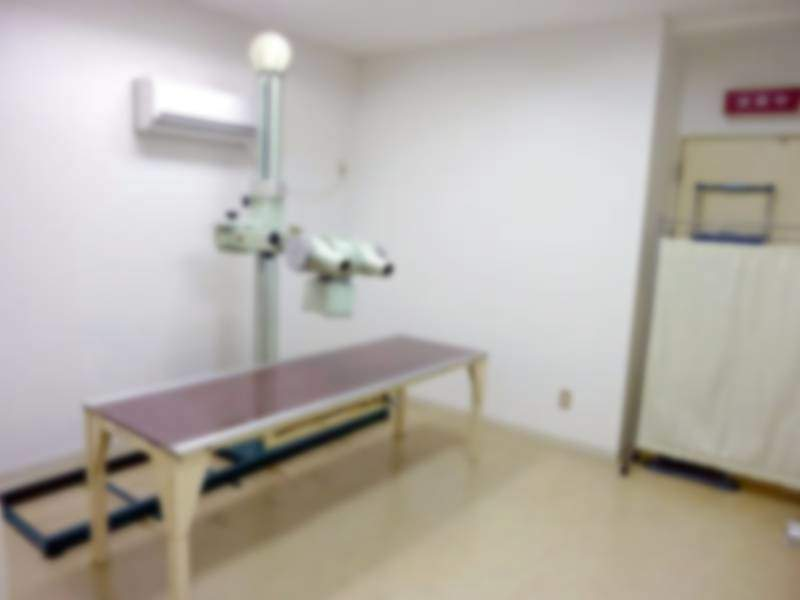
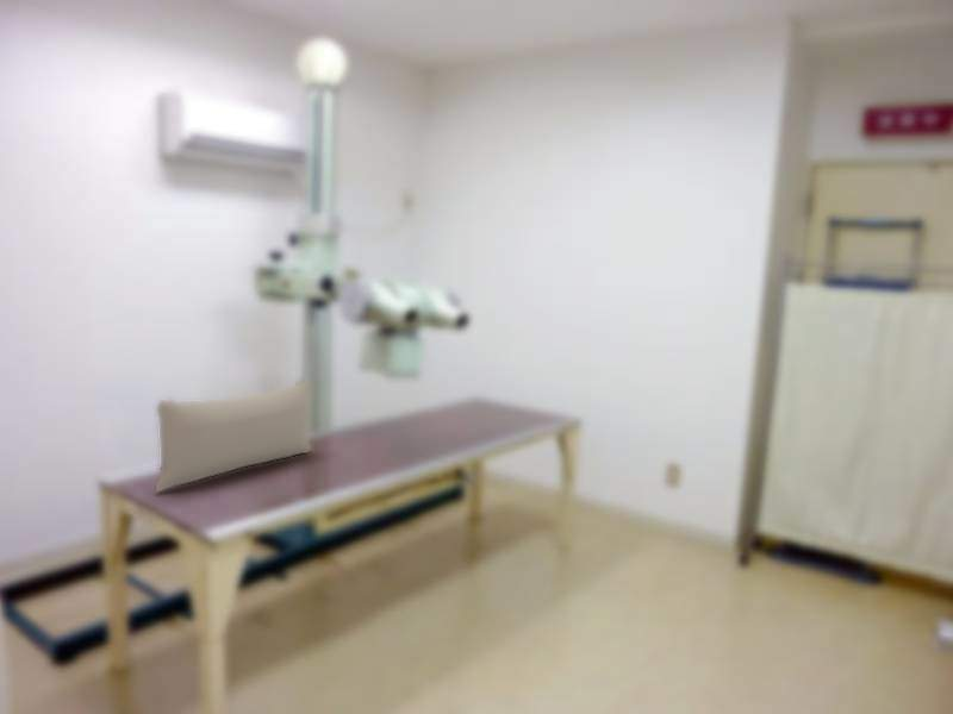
+ pillow (242, 430)
